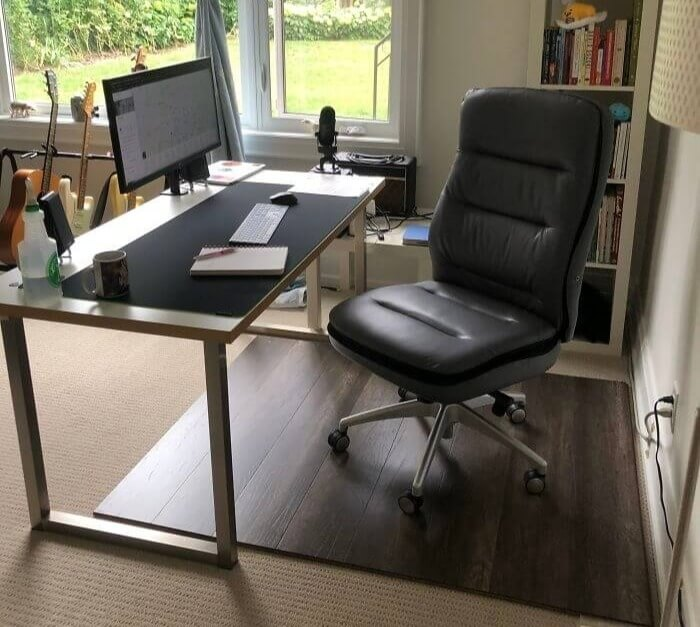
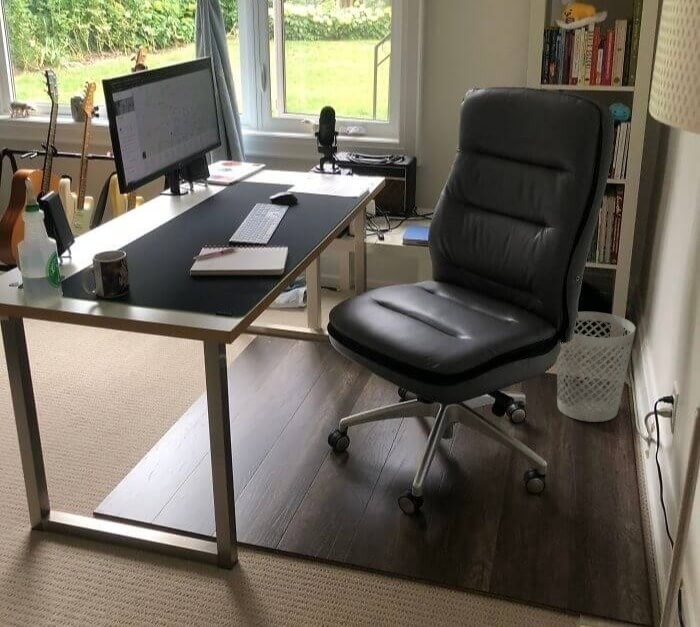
+ wastebasket (592, 367)
